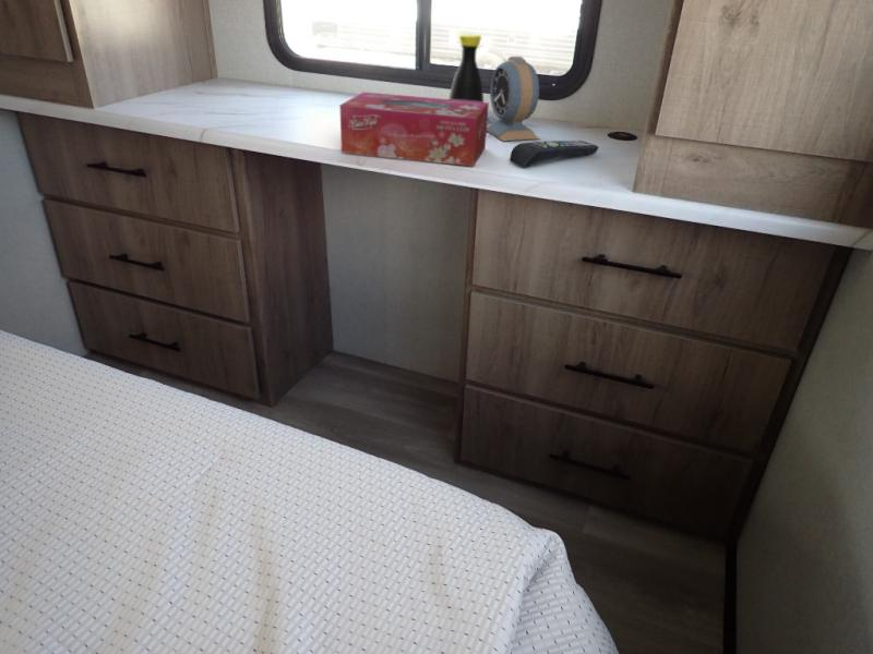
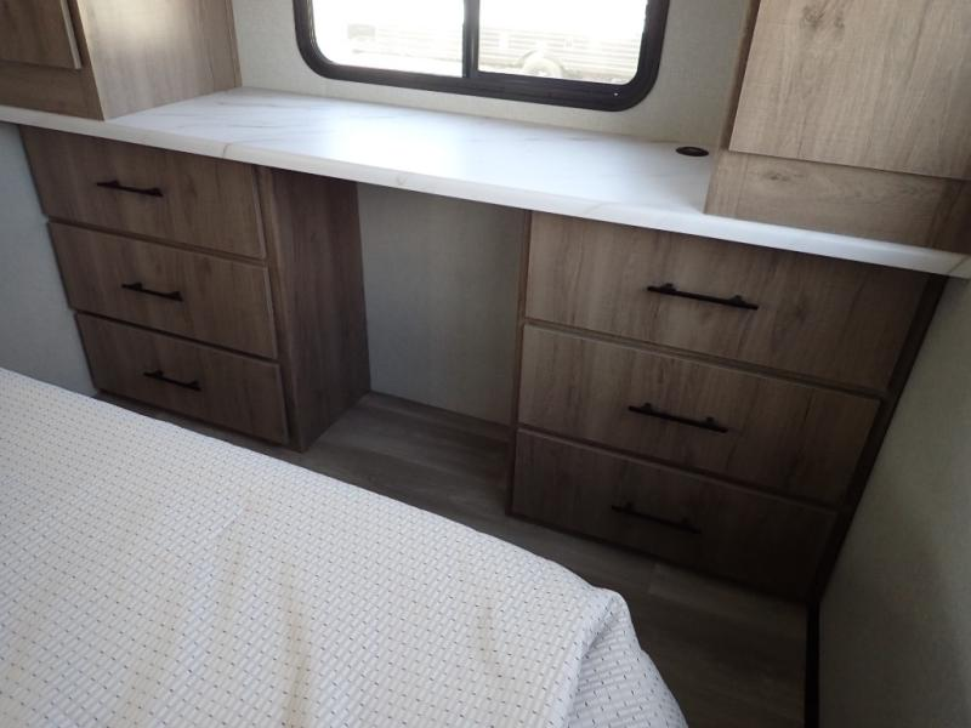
- alarm clock (513, 96)
- bottle (467, 75)
- remote control (554, 149)
- tissue box (415, 128)
